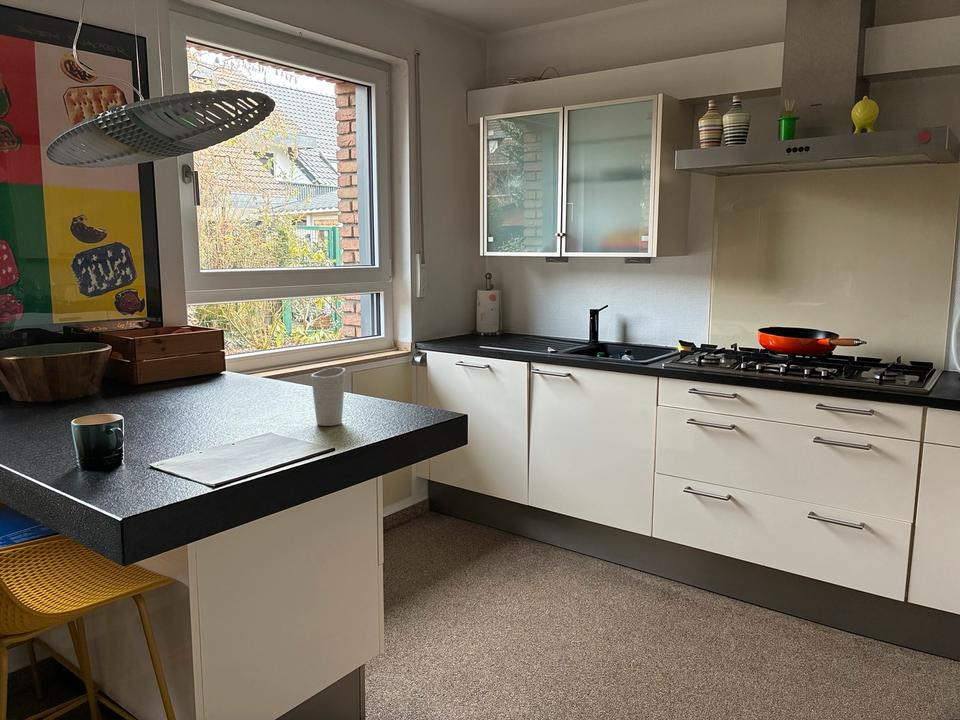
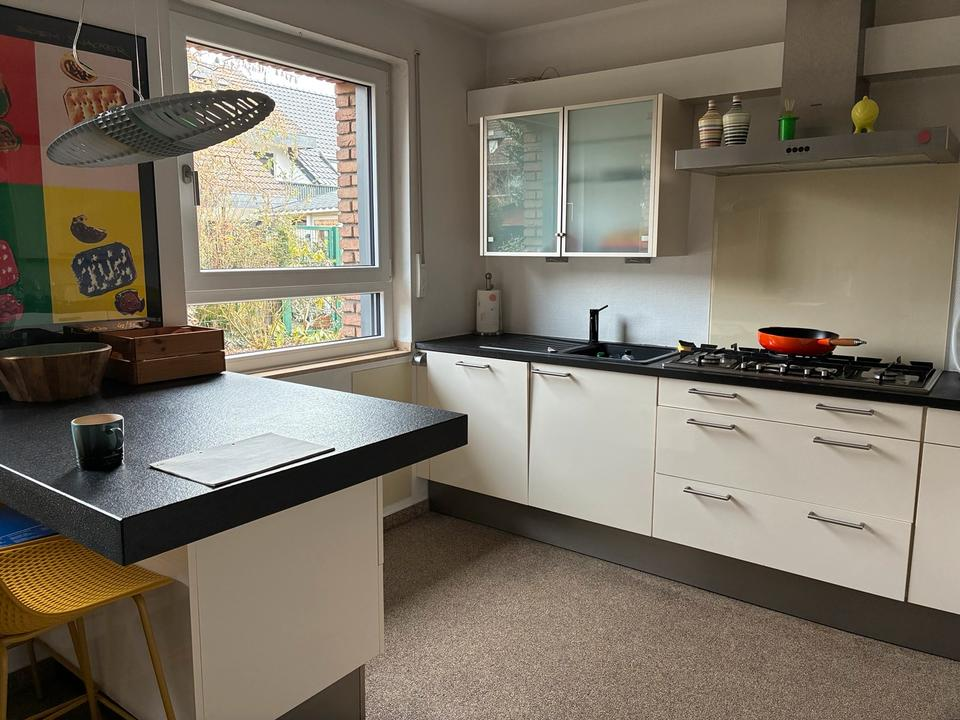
- cup (328, 396)
